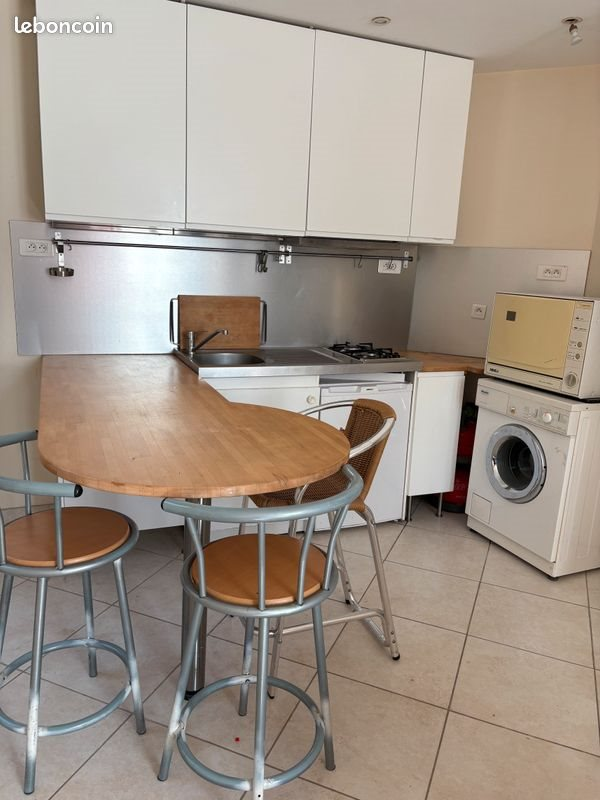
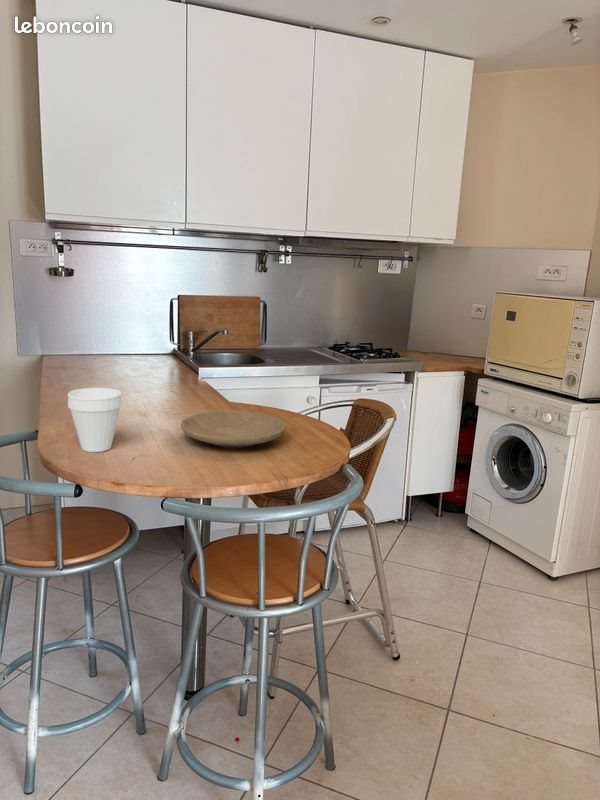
+ cup (95, 420)
+ plate (233, 431)
